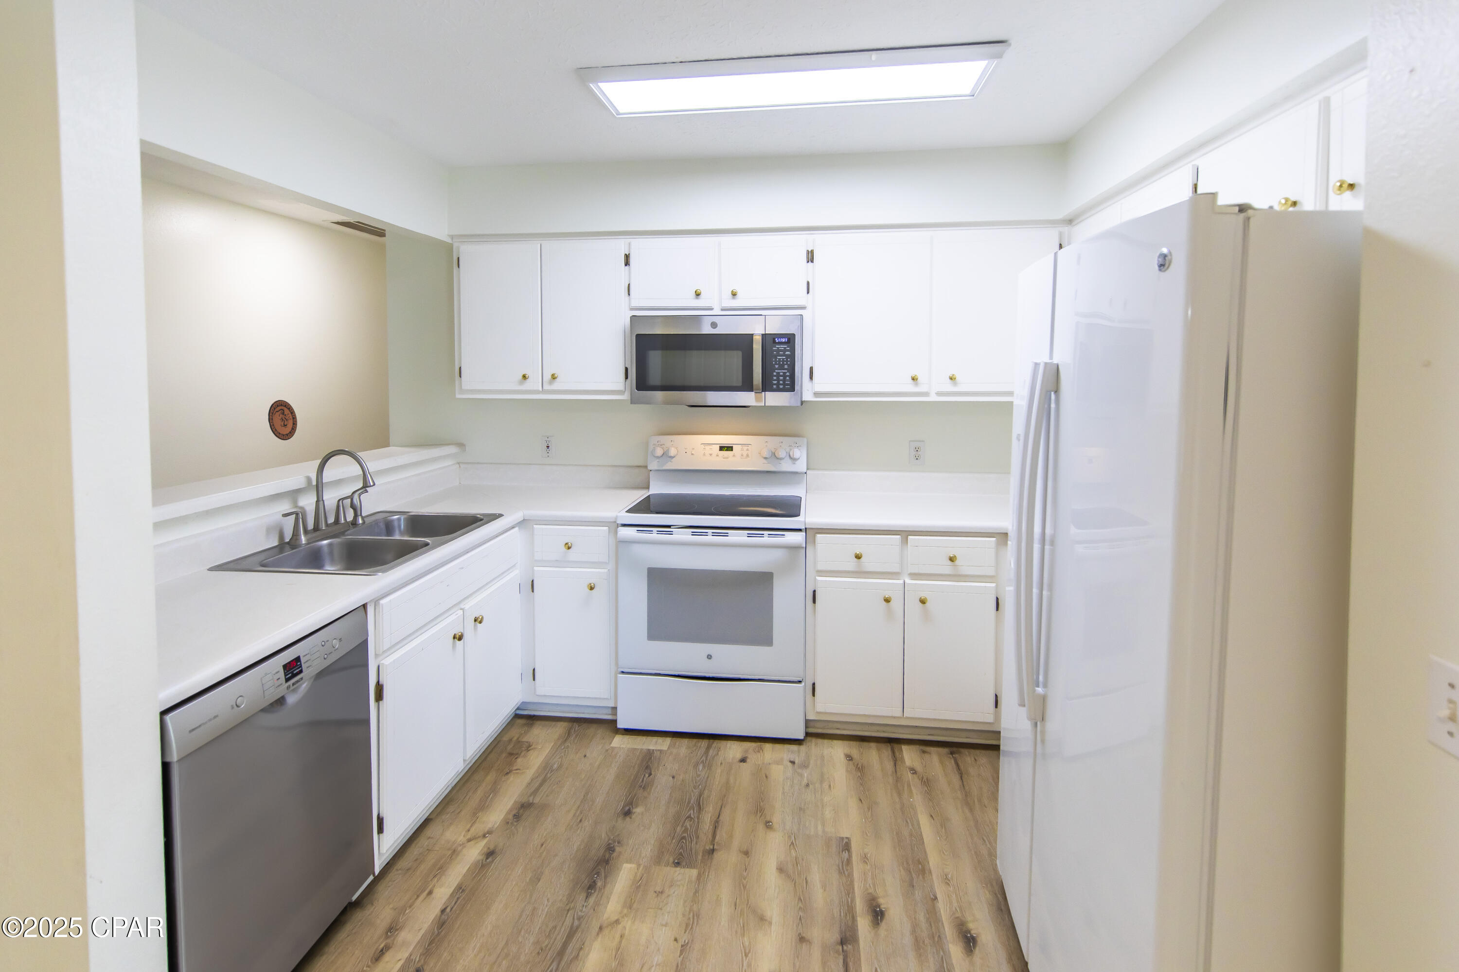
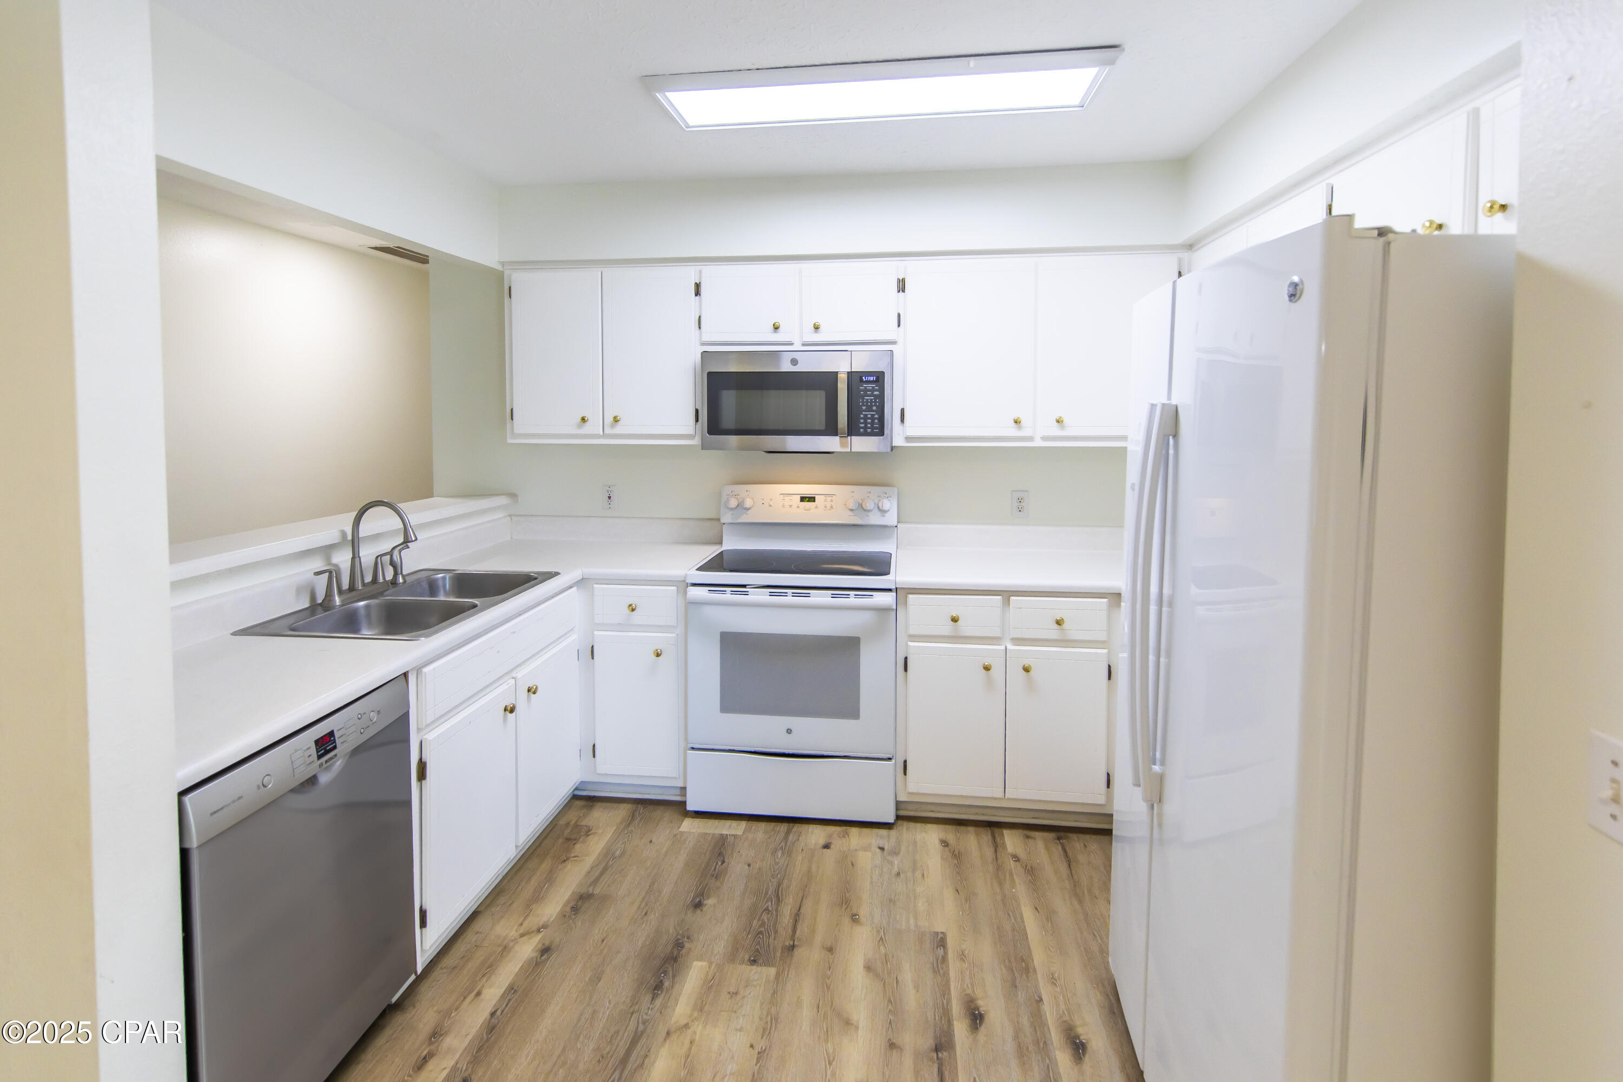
- decorative plate (282, 420)
